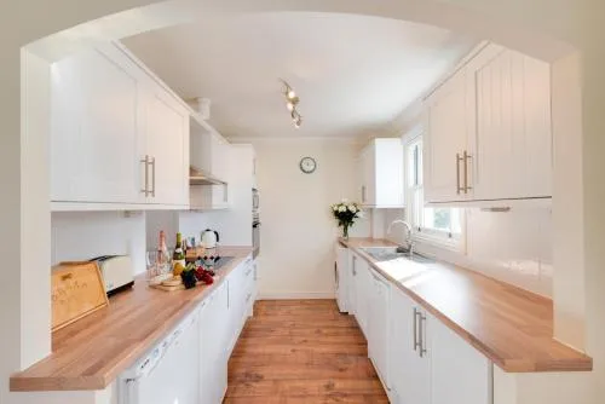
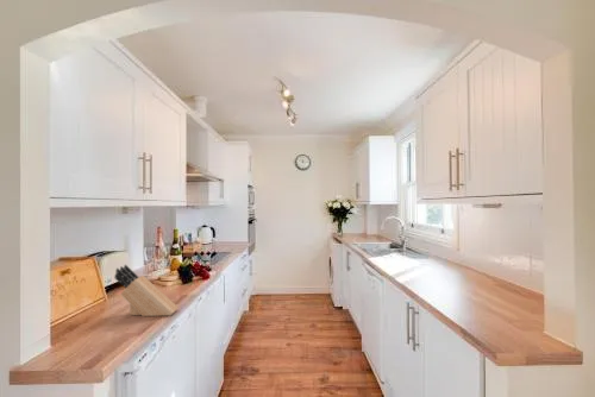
+ knife block (145, 289)
